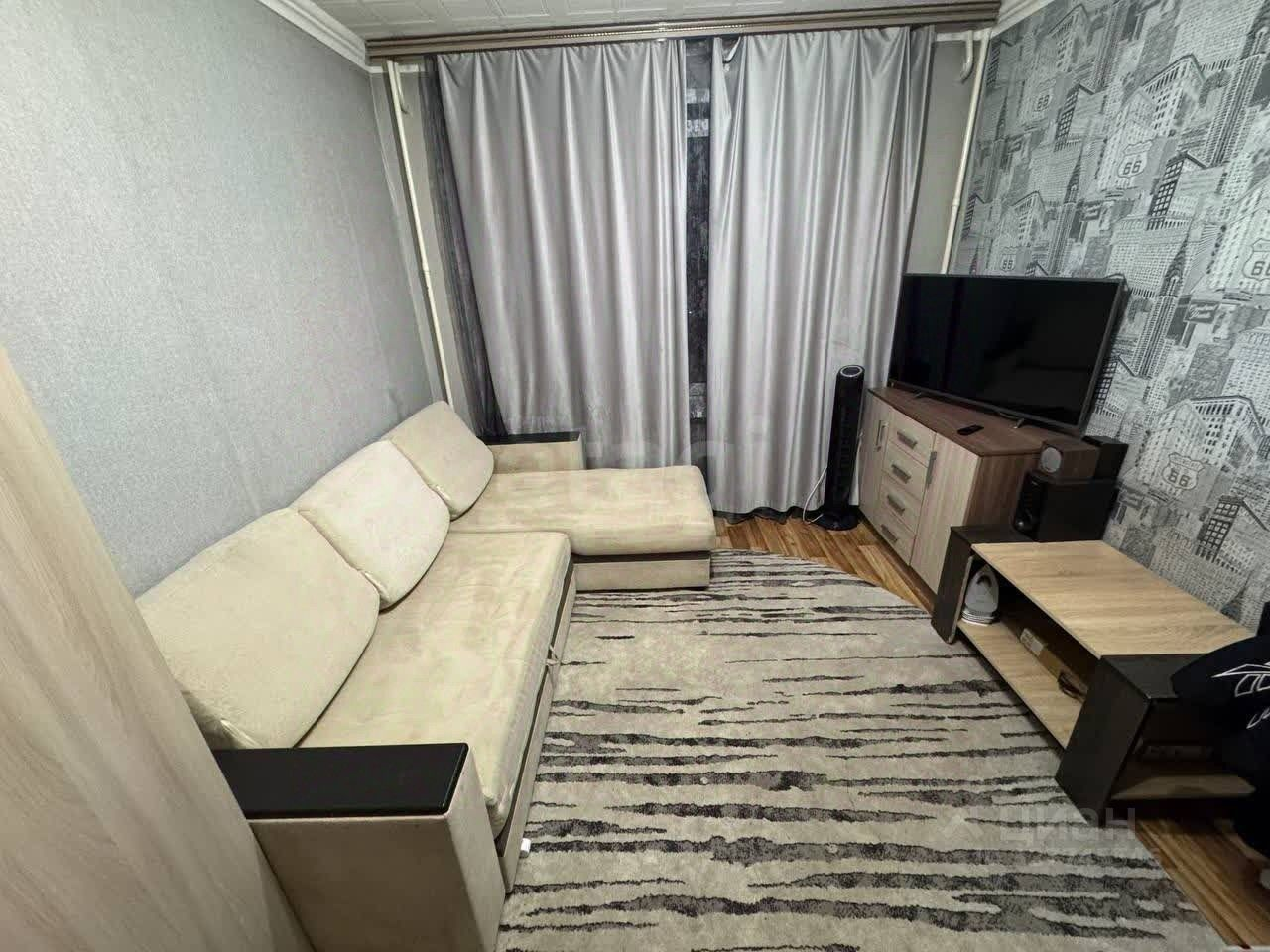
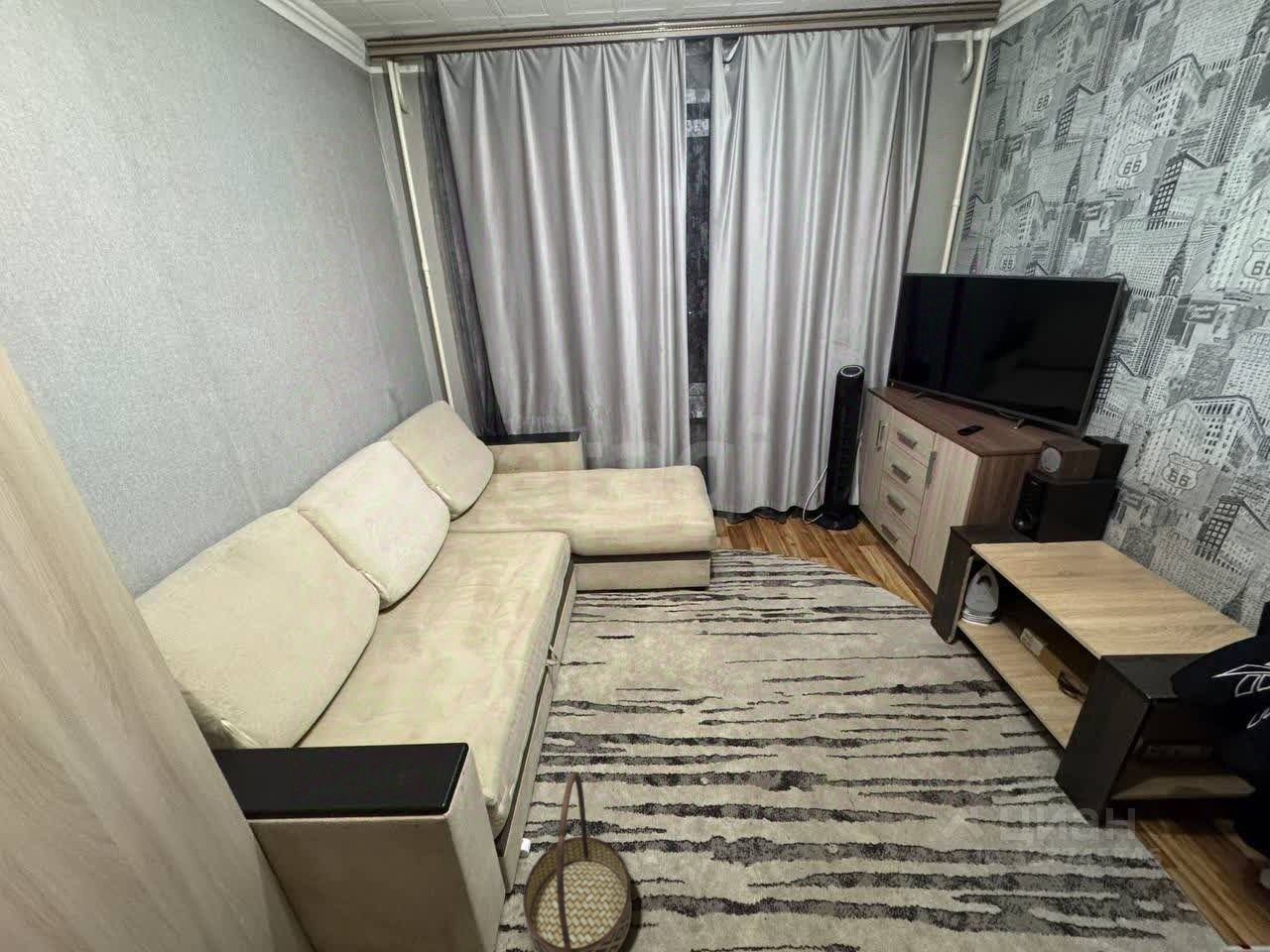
+ basket (573, 858)
